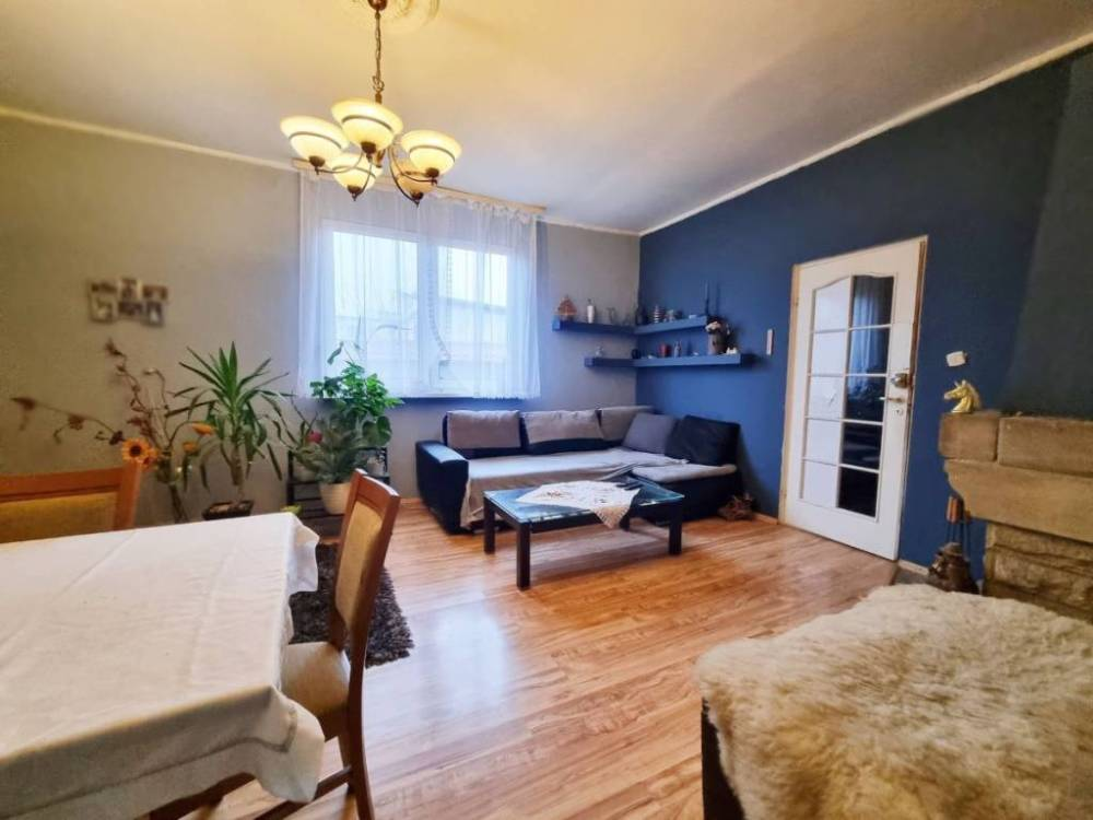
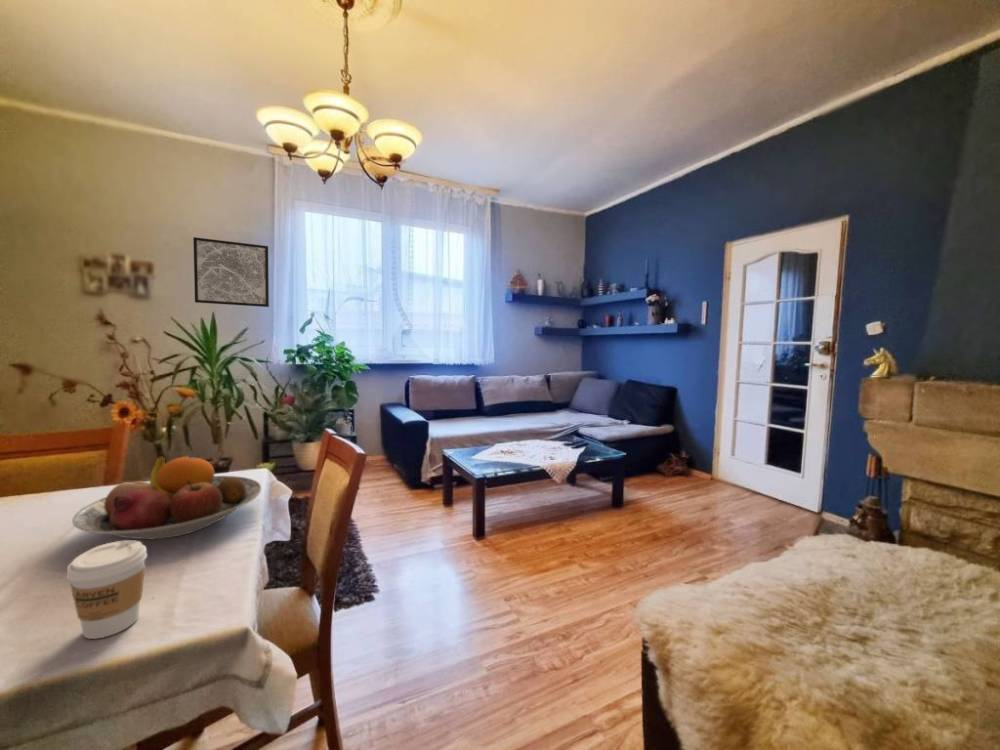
+ fruit bowl (177, 493)
+ wall art (232, 273)
+ coffee cup (109, 587)
